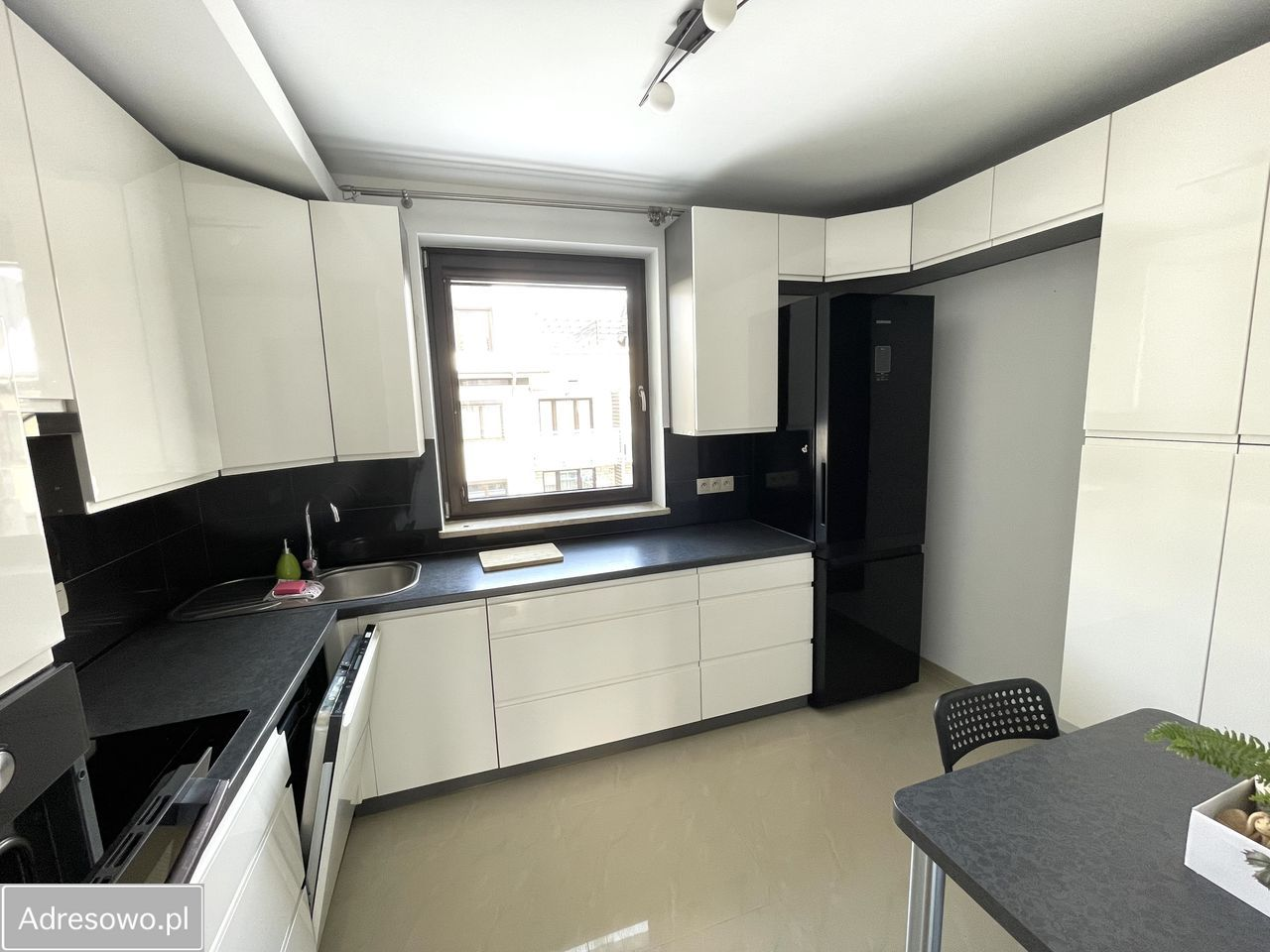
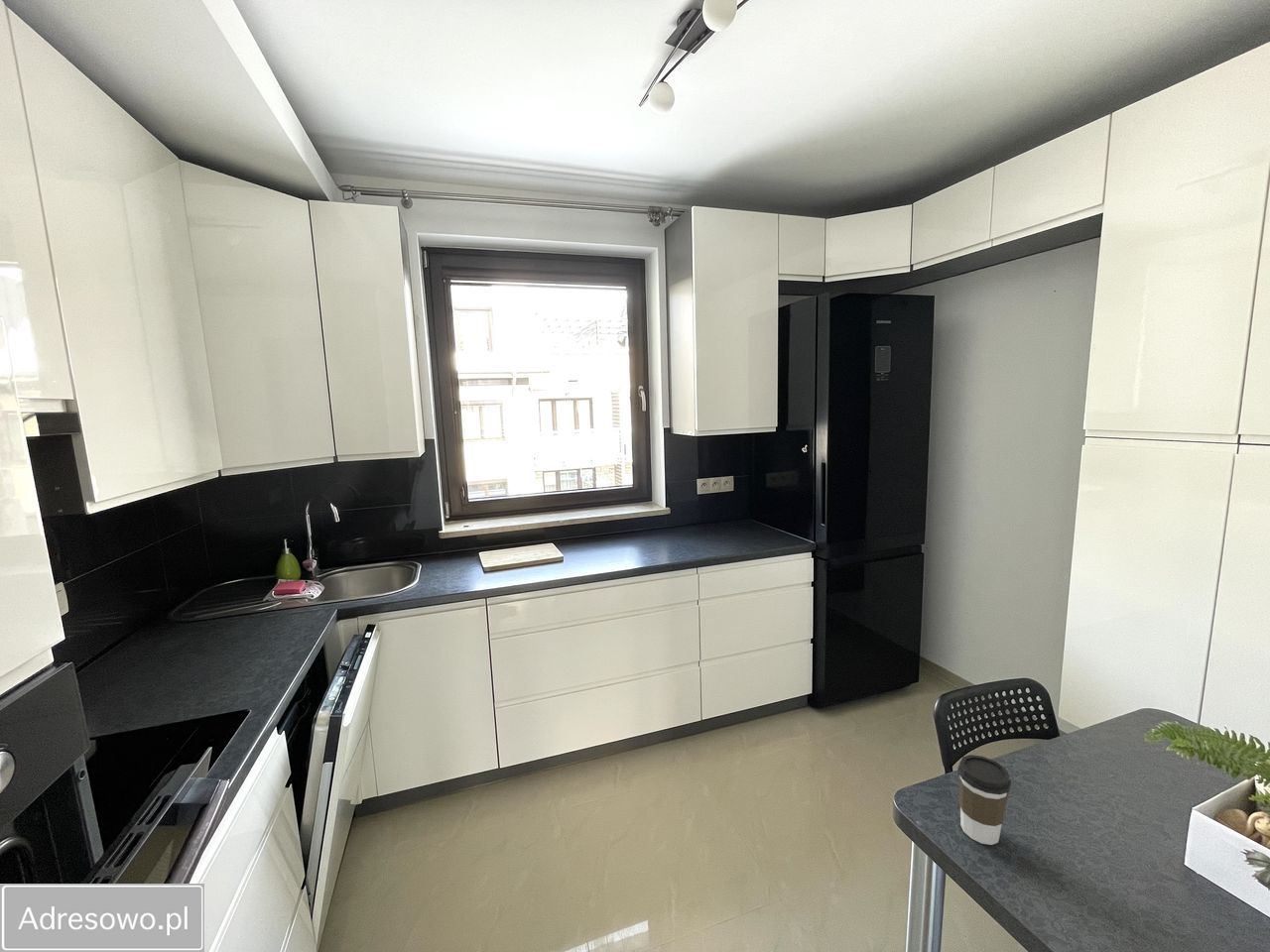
+ coffee cup (981, 799)
